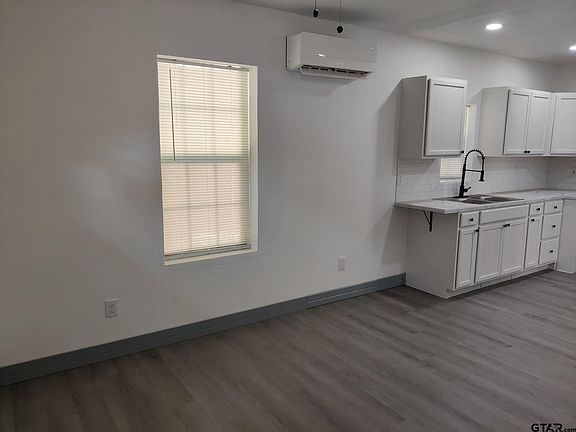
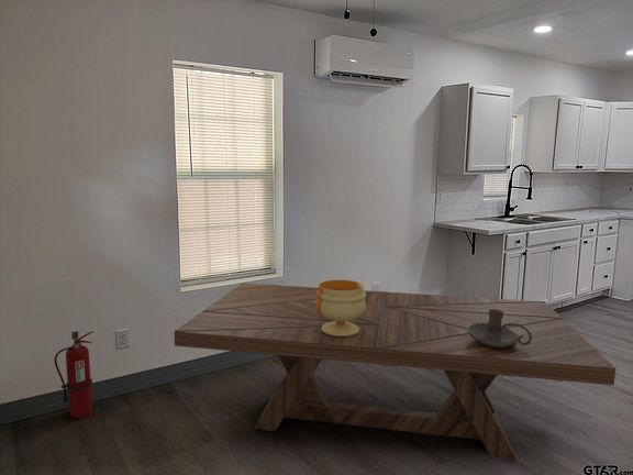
+ candle holder (498, 327)
+ dining table (382, 364)
+ fire extinguisher (76, 374)
+ footed bowl (341, 307)
